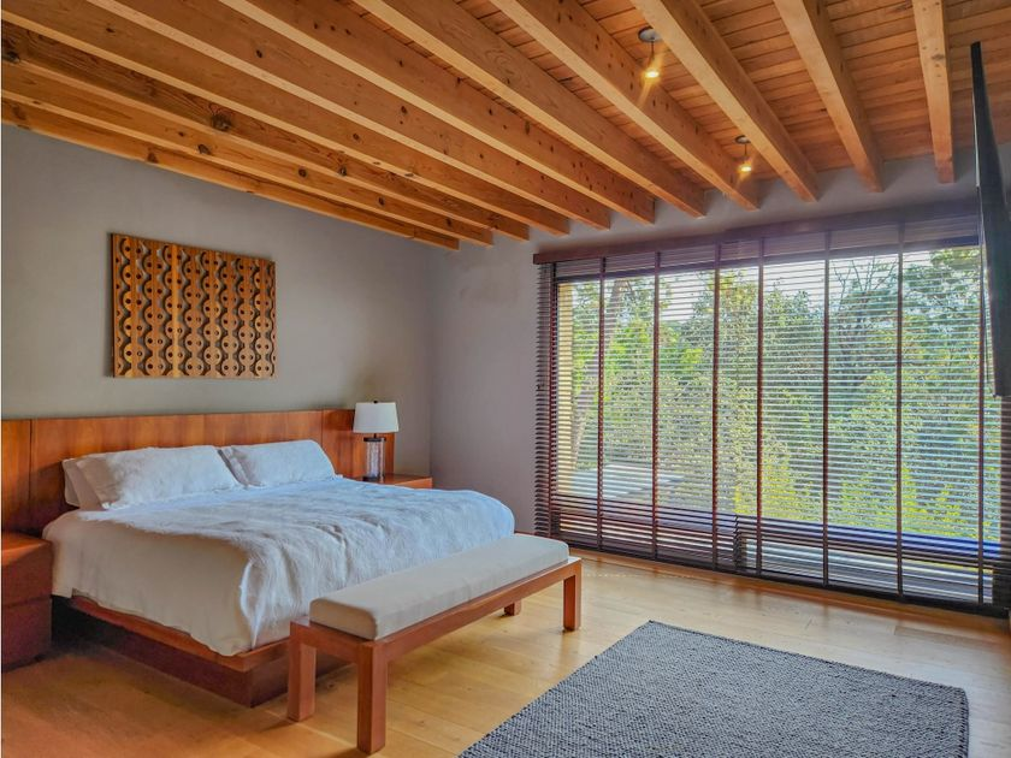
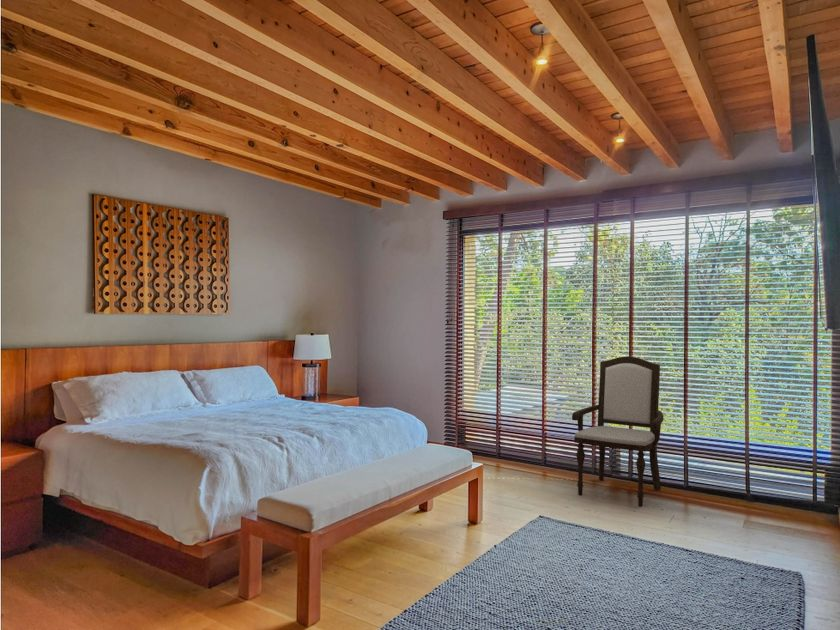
+ armchair (619, 424)
